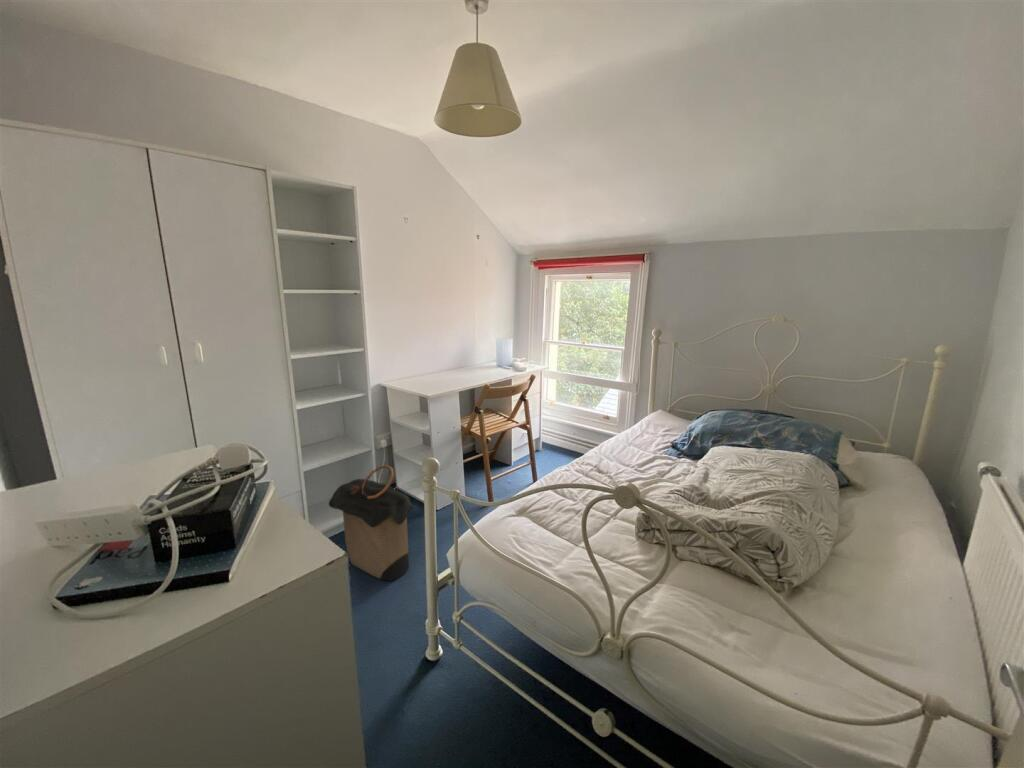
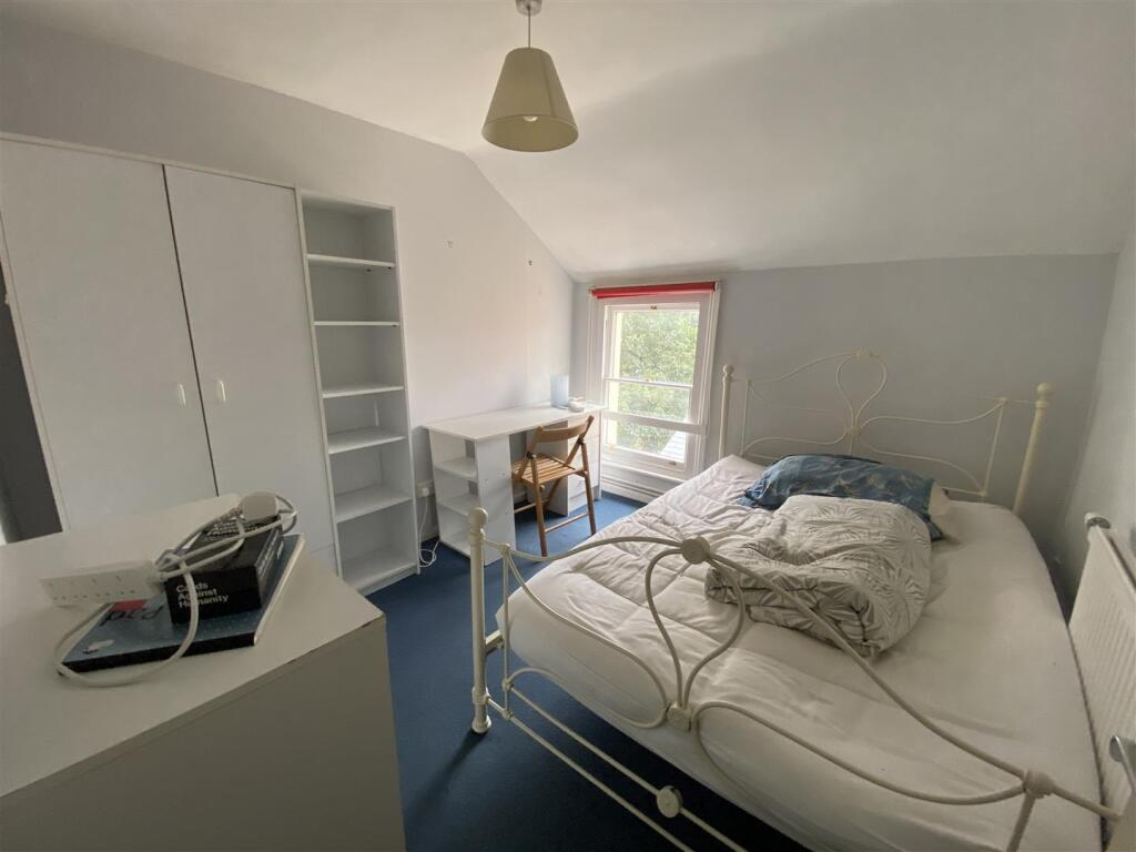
- laundry hamper (371, 516)
